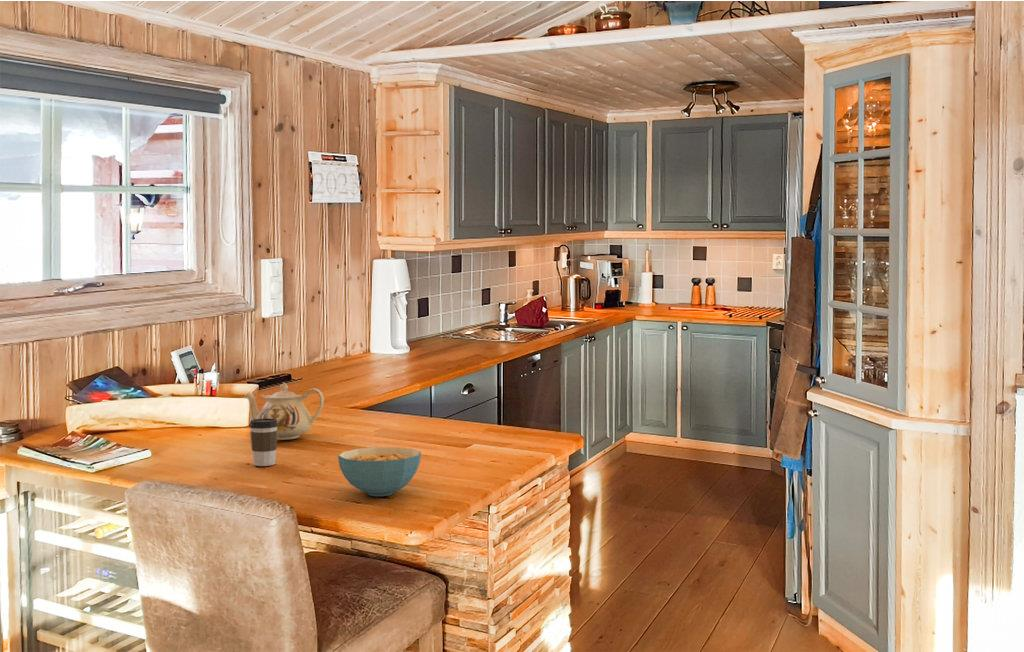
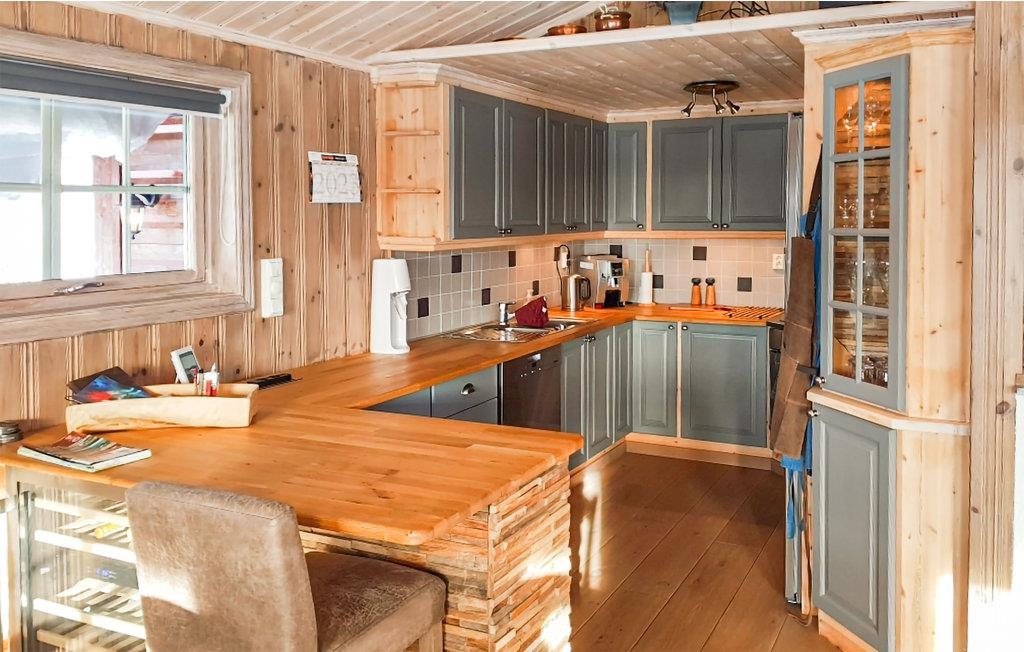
- cereal bowl (380, 473)
- coffee cup (264, 442)
- teapot (284, 410)
